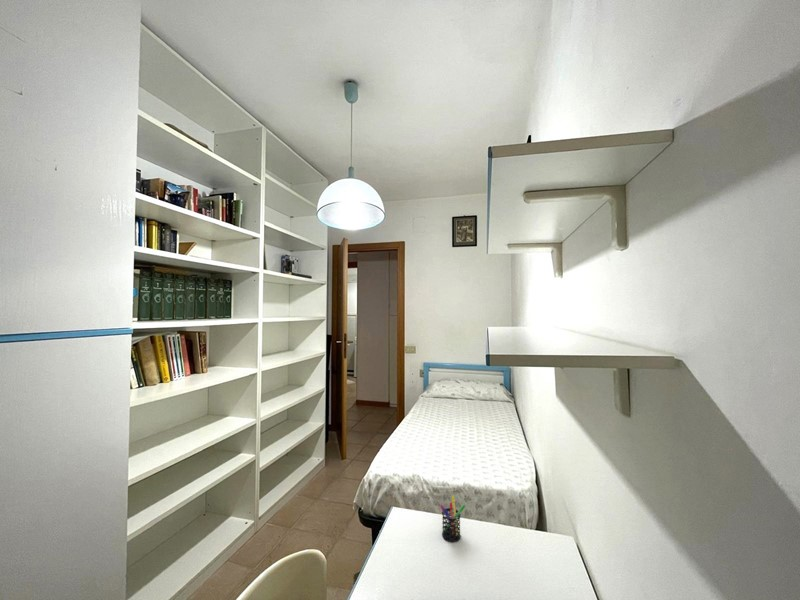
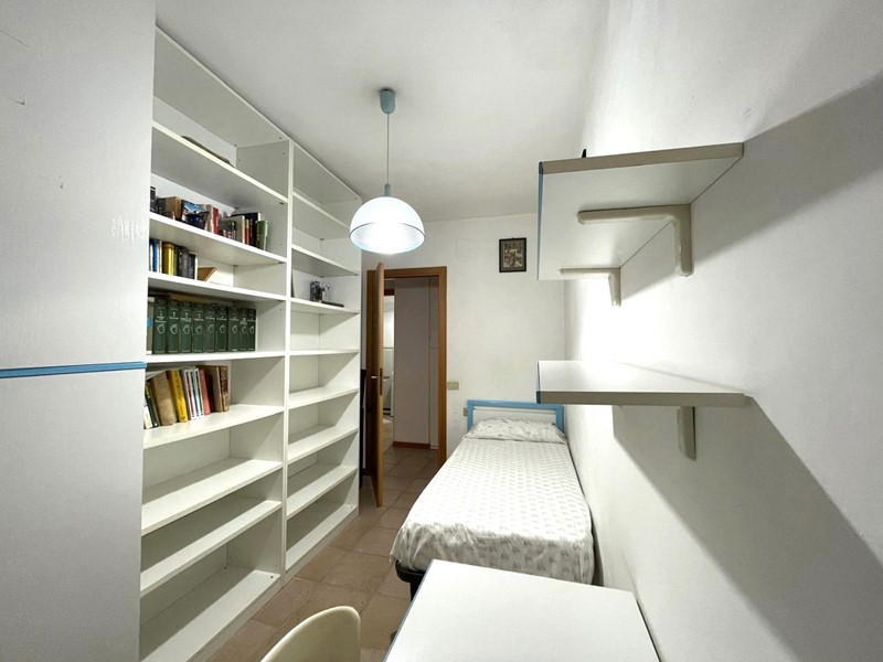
- pen holder (453, 517)
